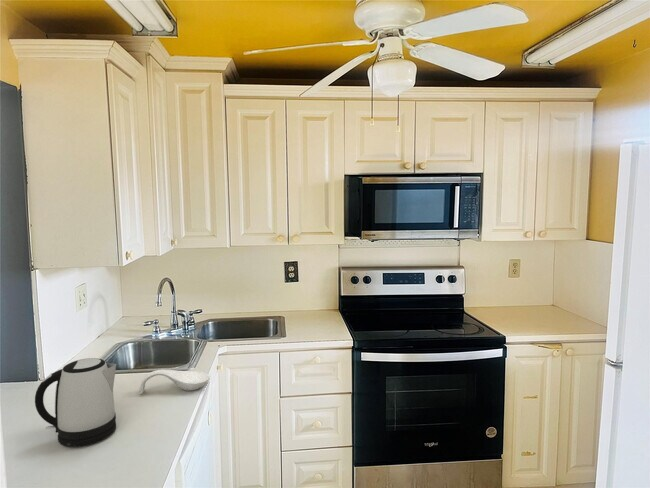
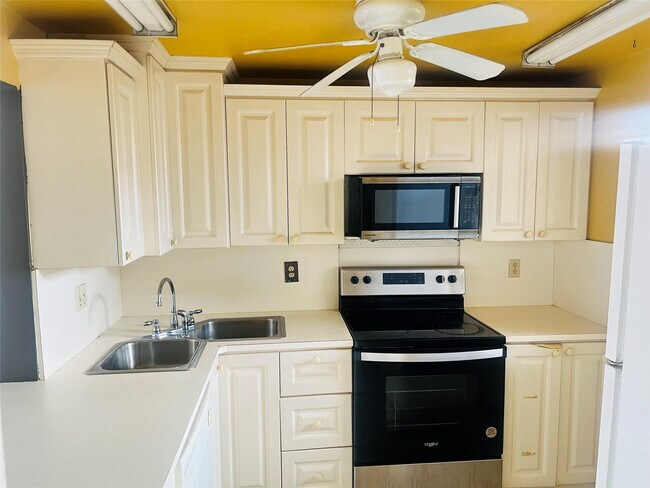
- kettle (77, 398)
- spoon rest (175, 379)
